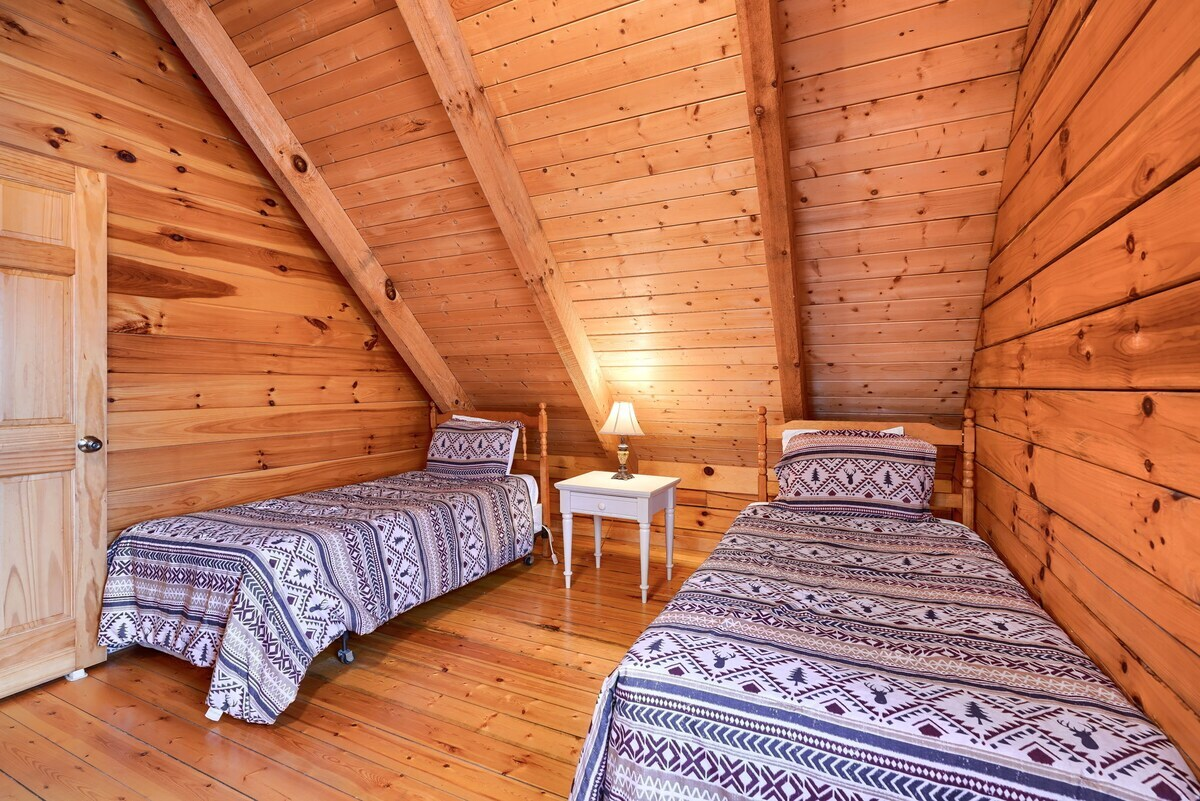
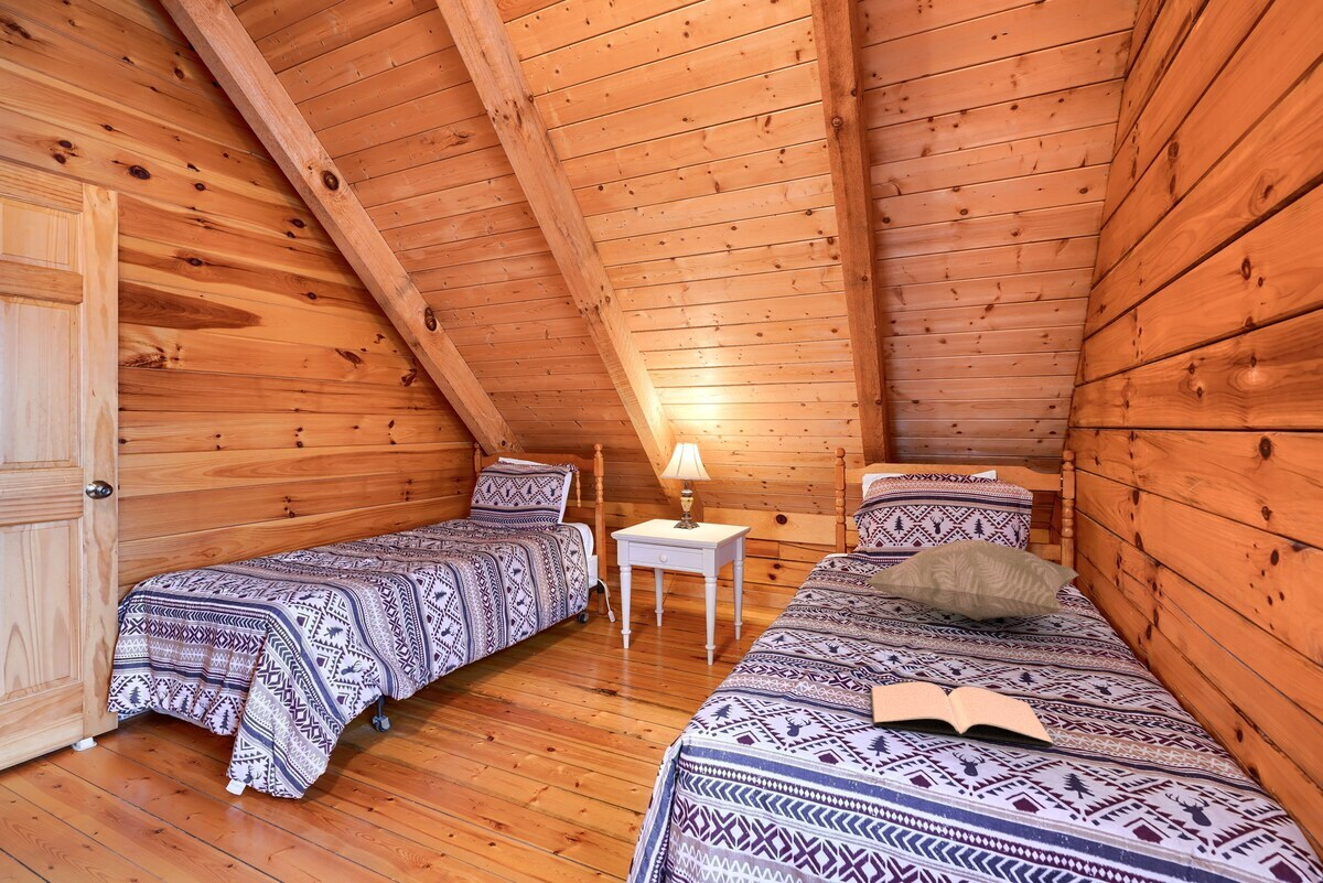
+ book (953, 709)
+ decorative pillow (975, 578)
